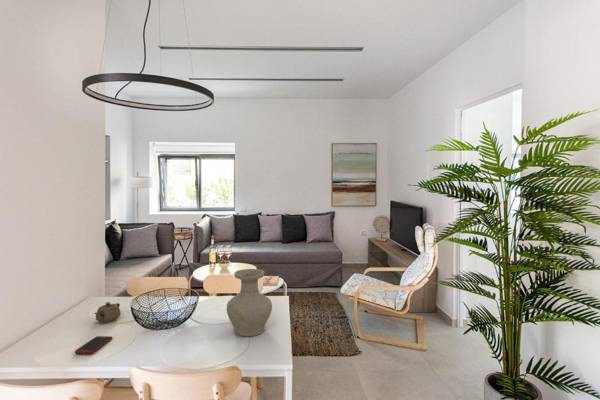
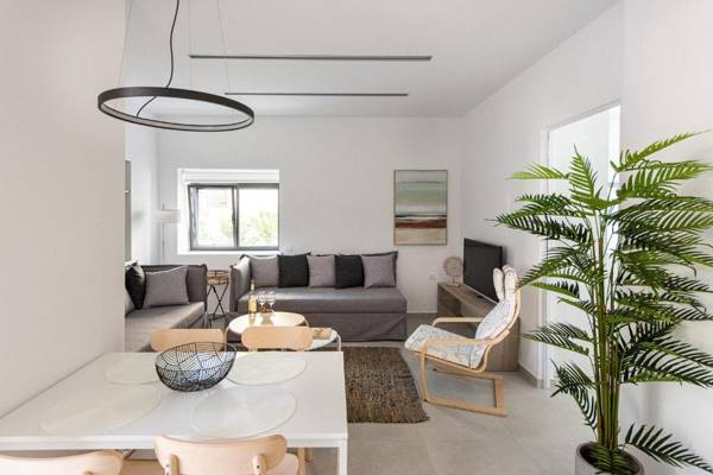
- vase (249, 301)
- cell phone (94, 344)
- teapot (107, 311)
